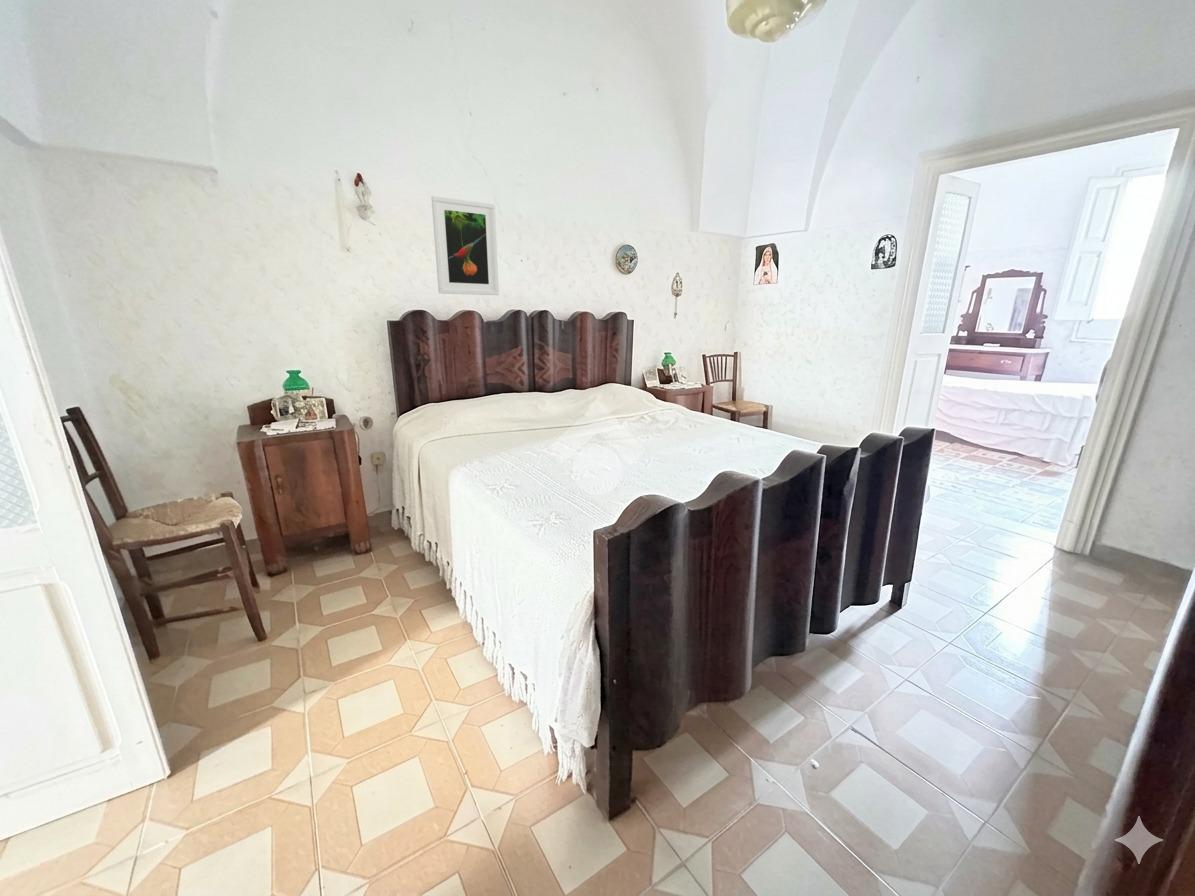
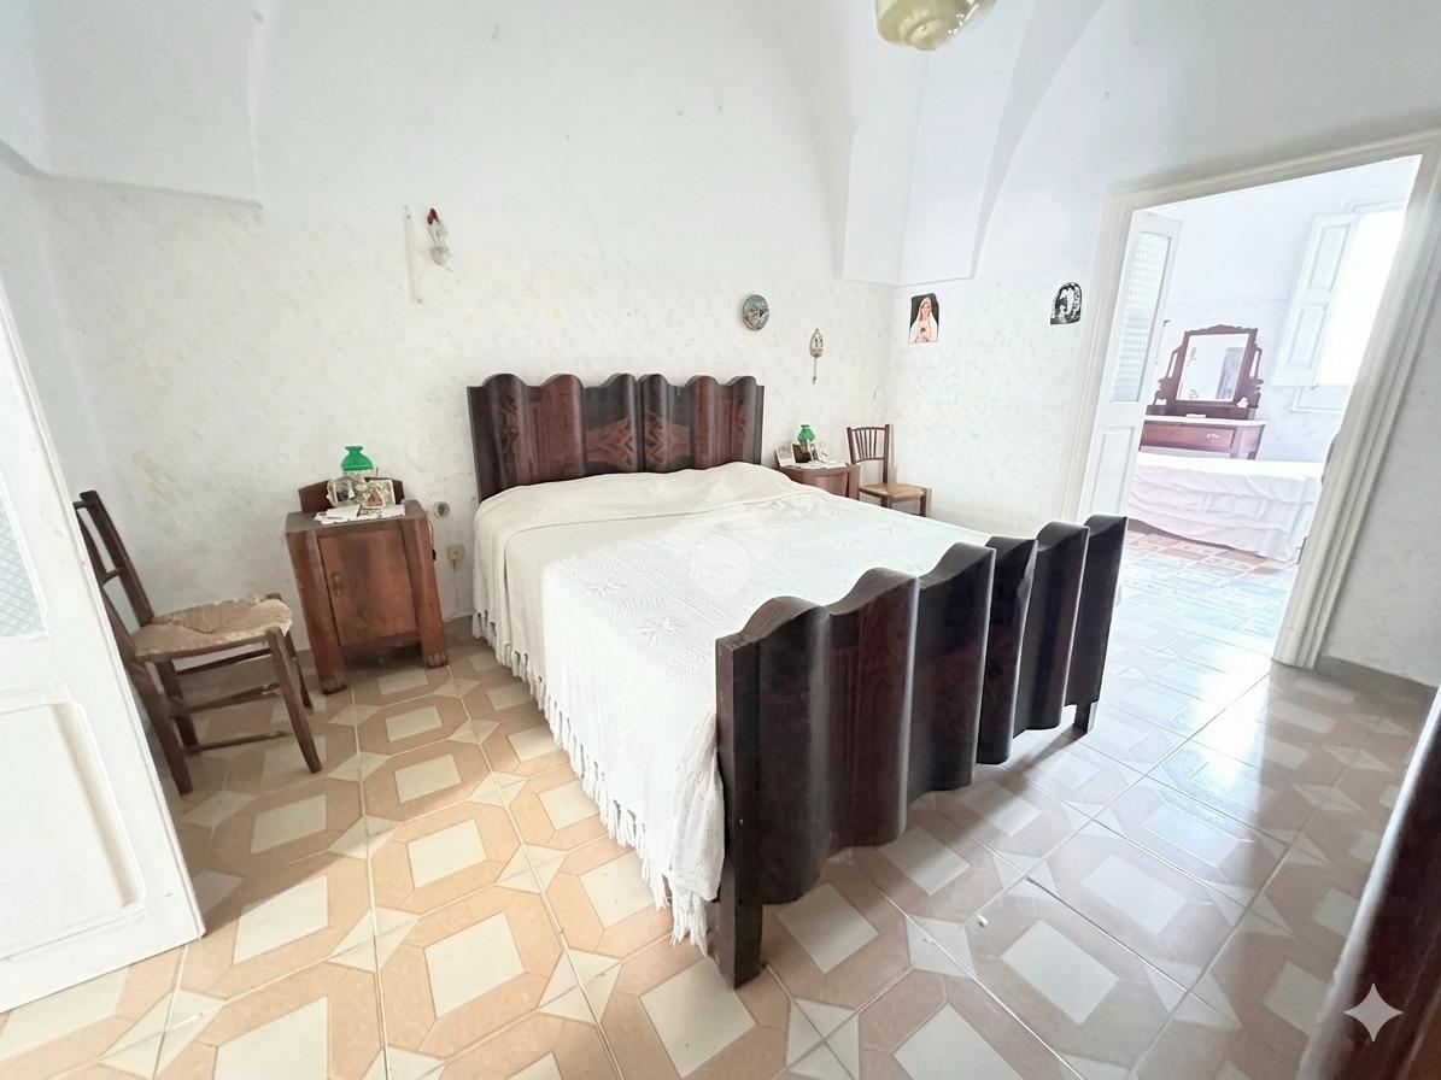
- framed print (467, 248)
